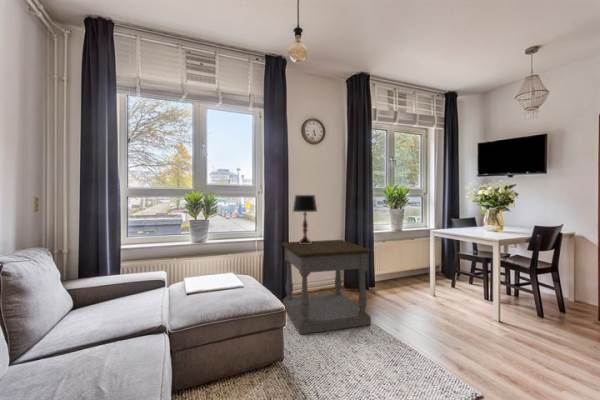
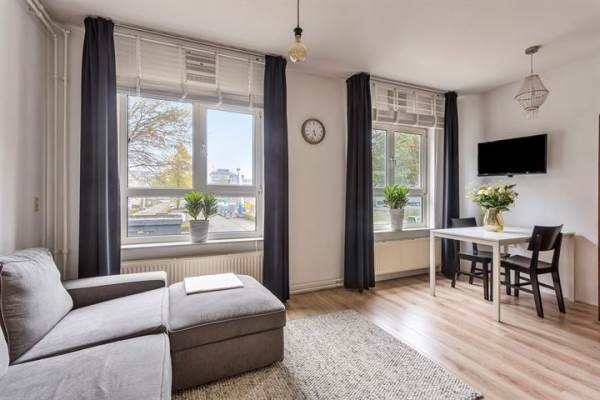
- side table (323, 271)
- table lamp (305, 218)
